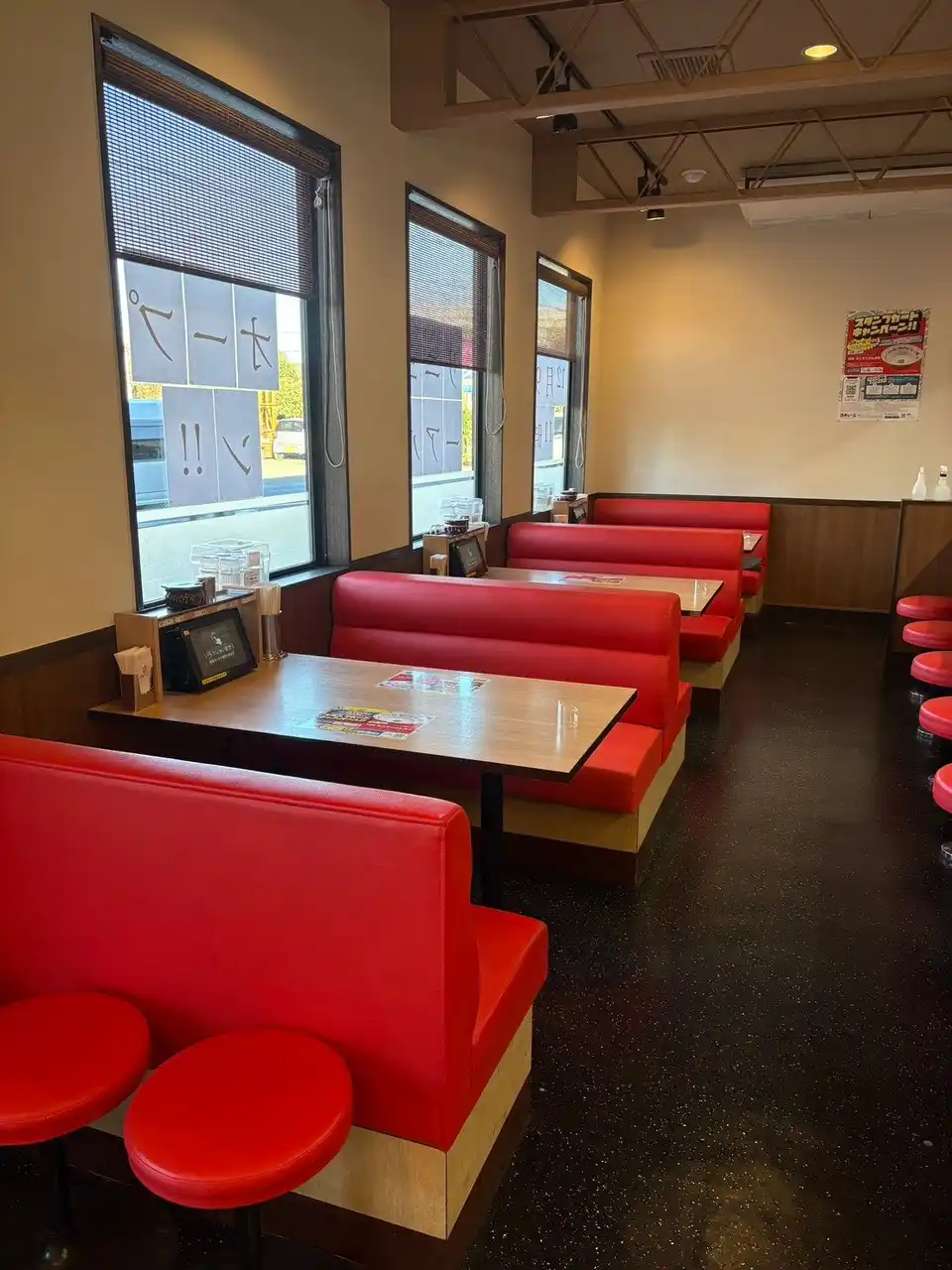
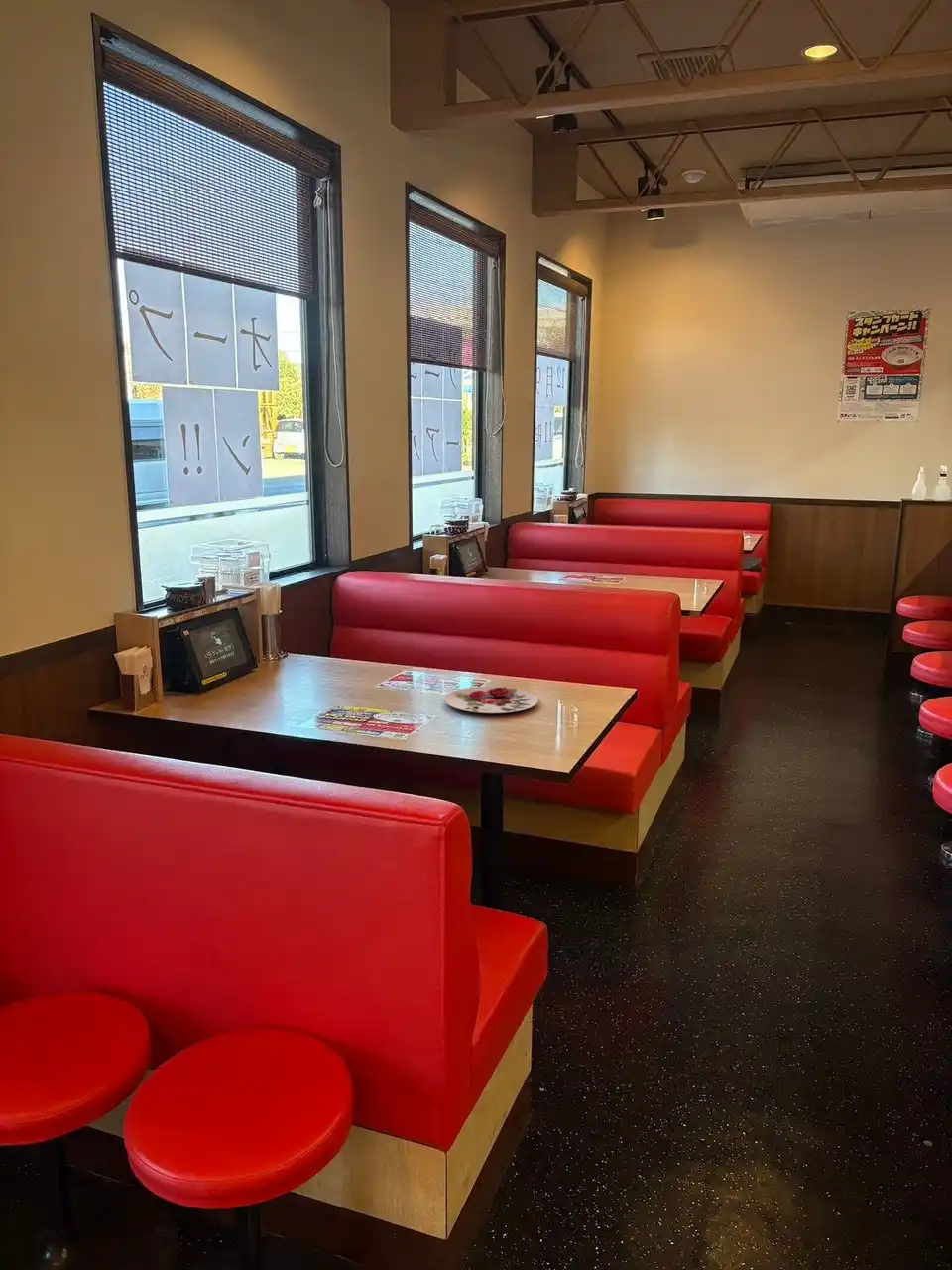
+ plate (491, 698)
